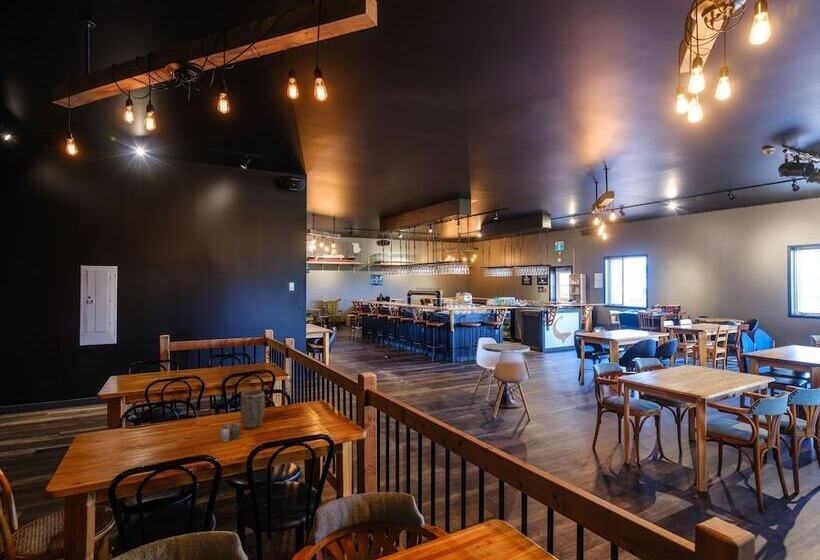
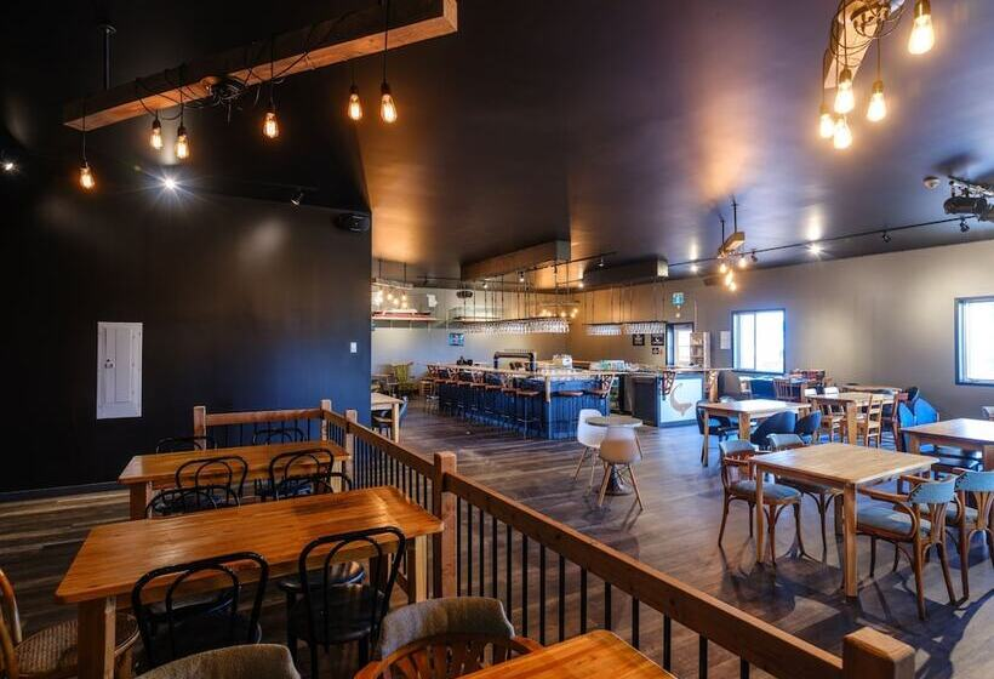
- plant pot (252, 409)
- salt and pepper shaker (231, 431)
